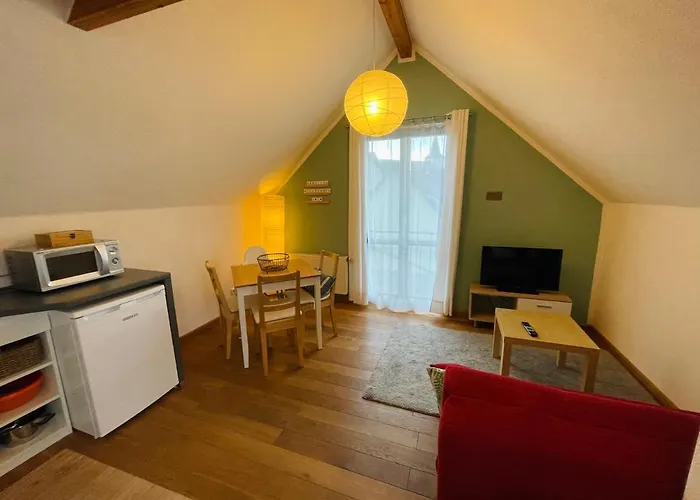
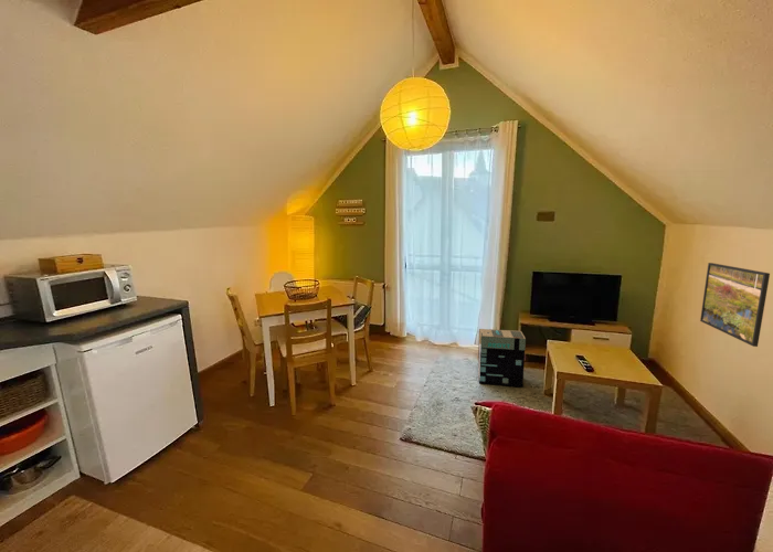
+ cardboard box (500, 357)
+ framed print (730, 300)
